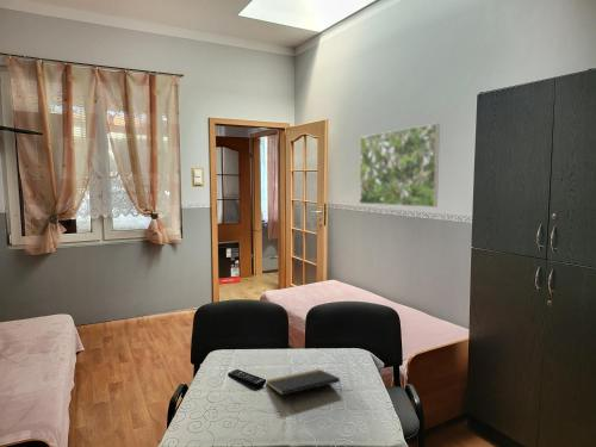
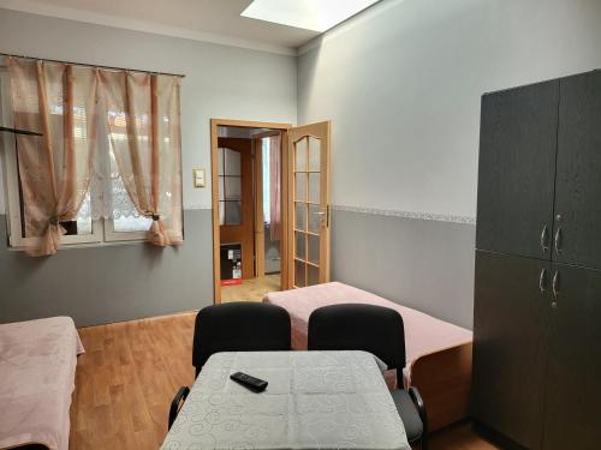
- notepad (302, 380)
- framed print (395, 168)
